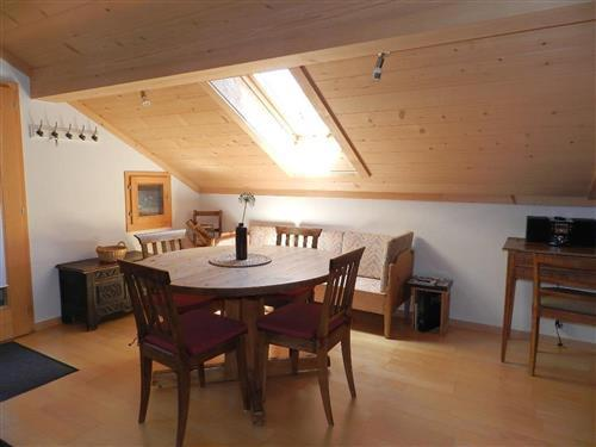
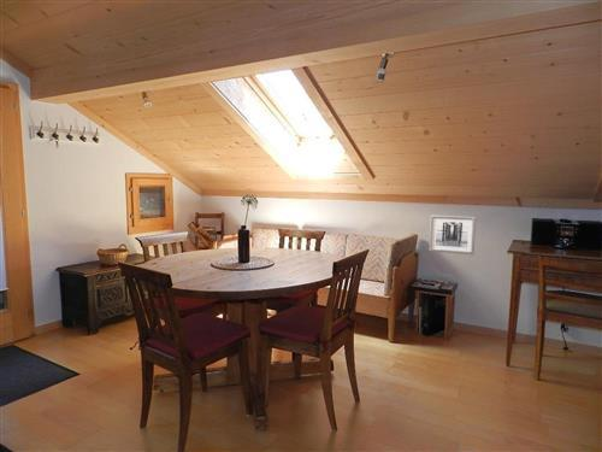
+ wall art (452, 234)
